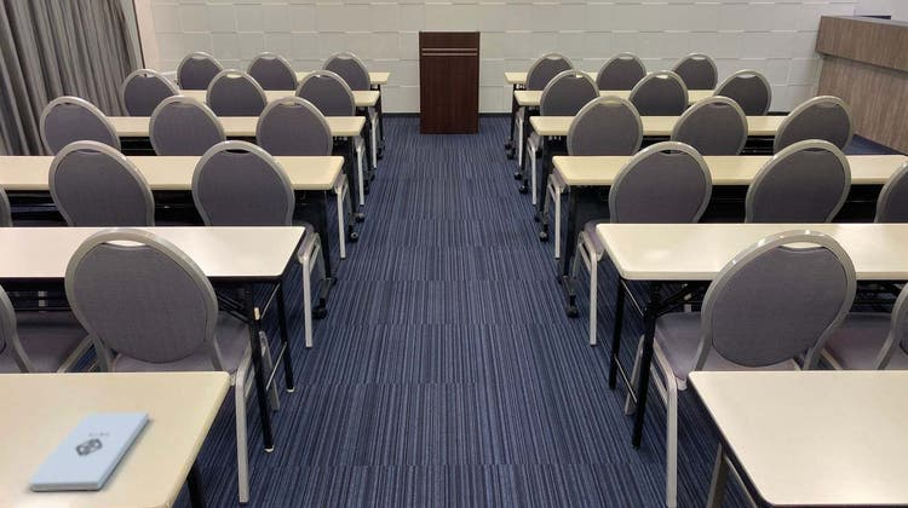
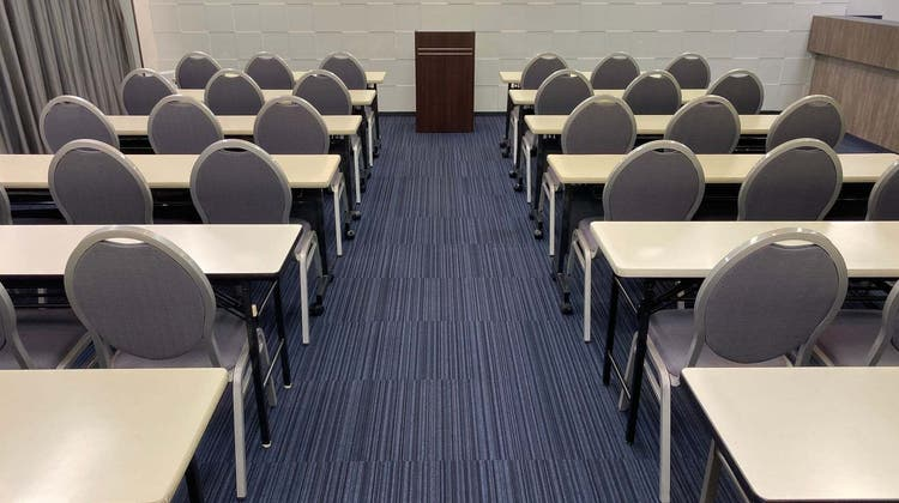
- notepad (92, 448)
